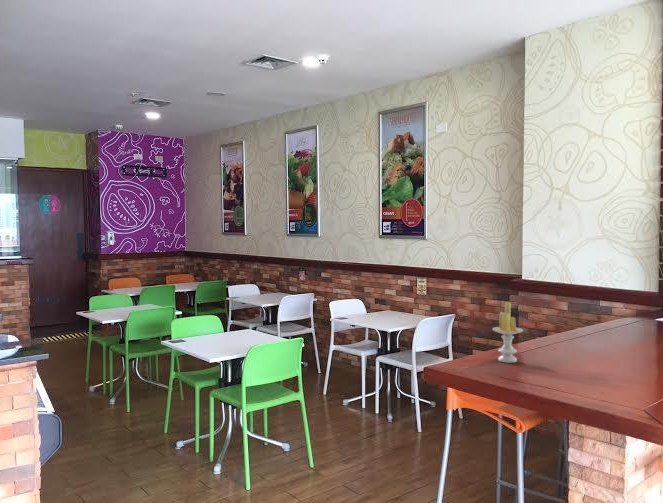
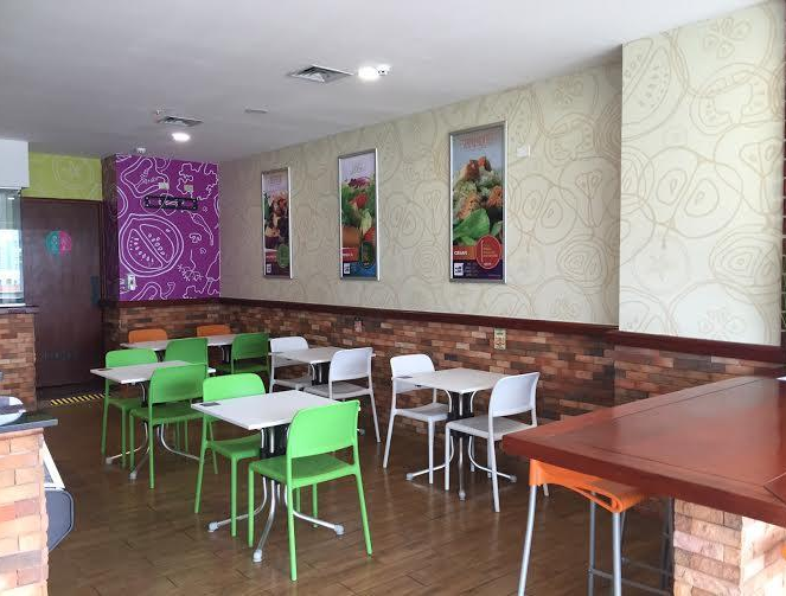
- candle (507, 331)
